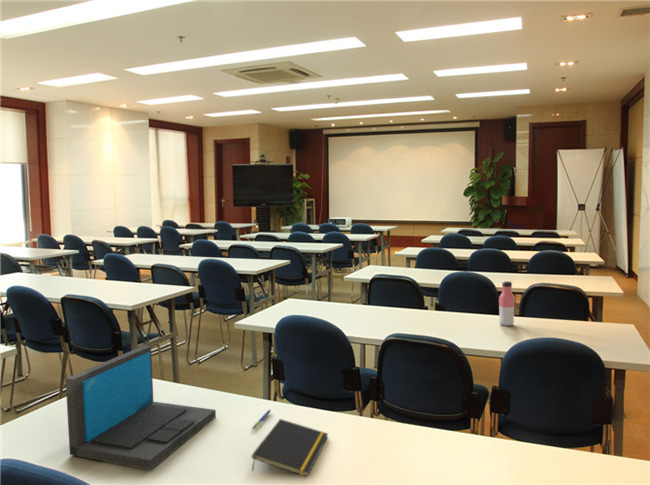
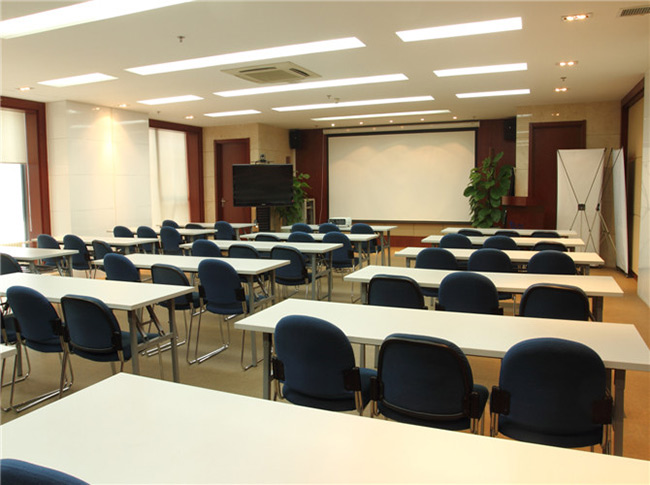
- laptop (146, 399)
- notepad (292, 445)
- water bottle (506, 303)
- pen (261, 419)
